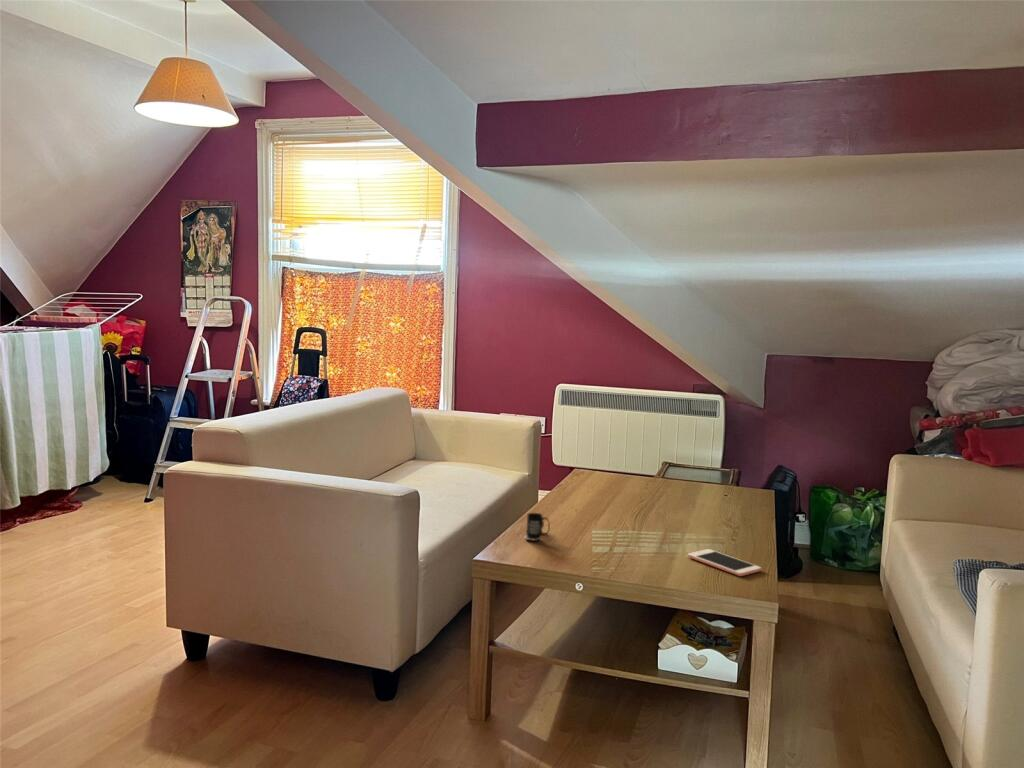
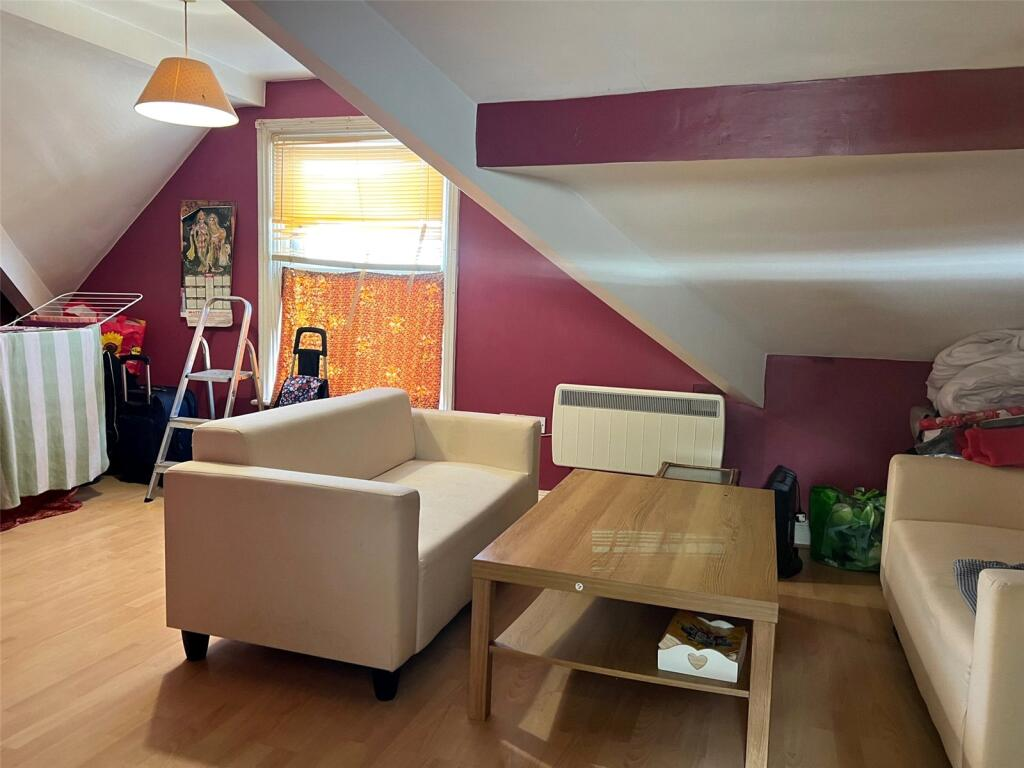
- mug (539, 523)
- cell phone (723, 562)
